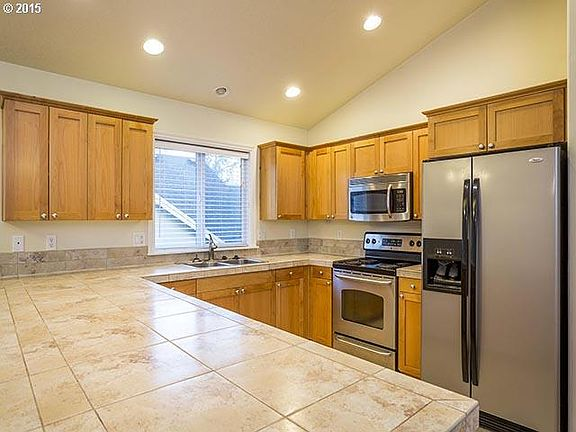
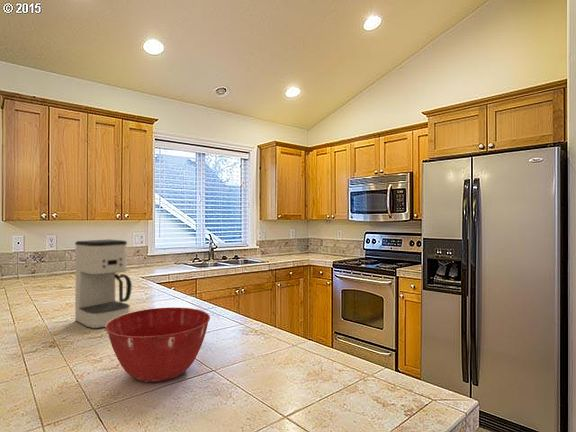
+ coffee maker (107, 280)
+ mixing bowl (160, 345)
